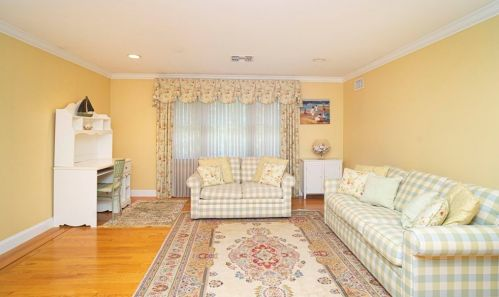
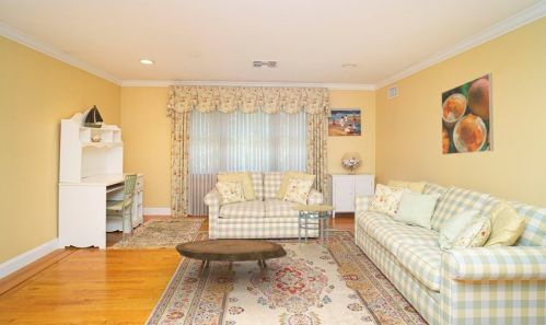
+ side table (312, 228)
+ coffee table (231, 258)
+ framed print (464, 118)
